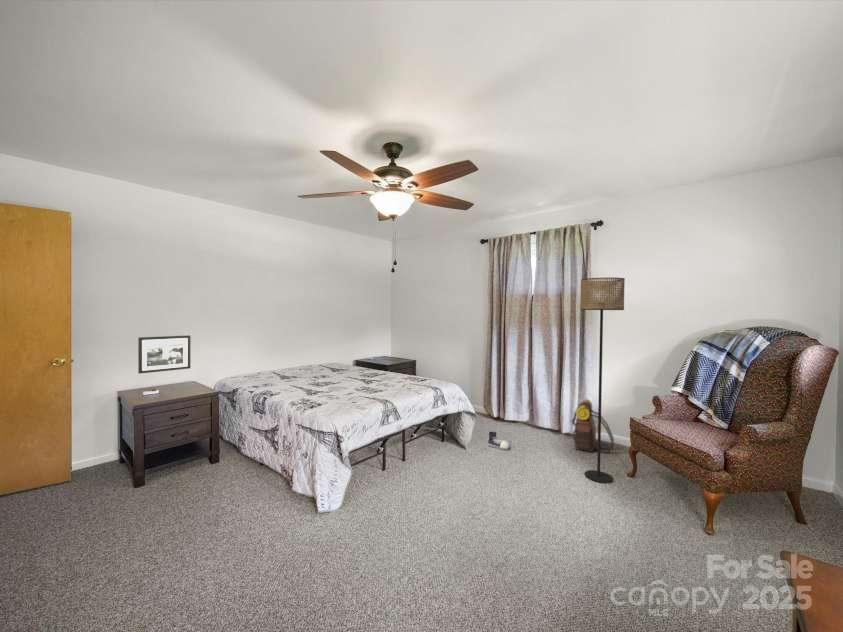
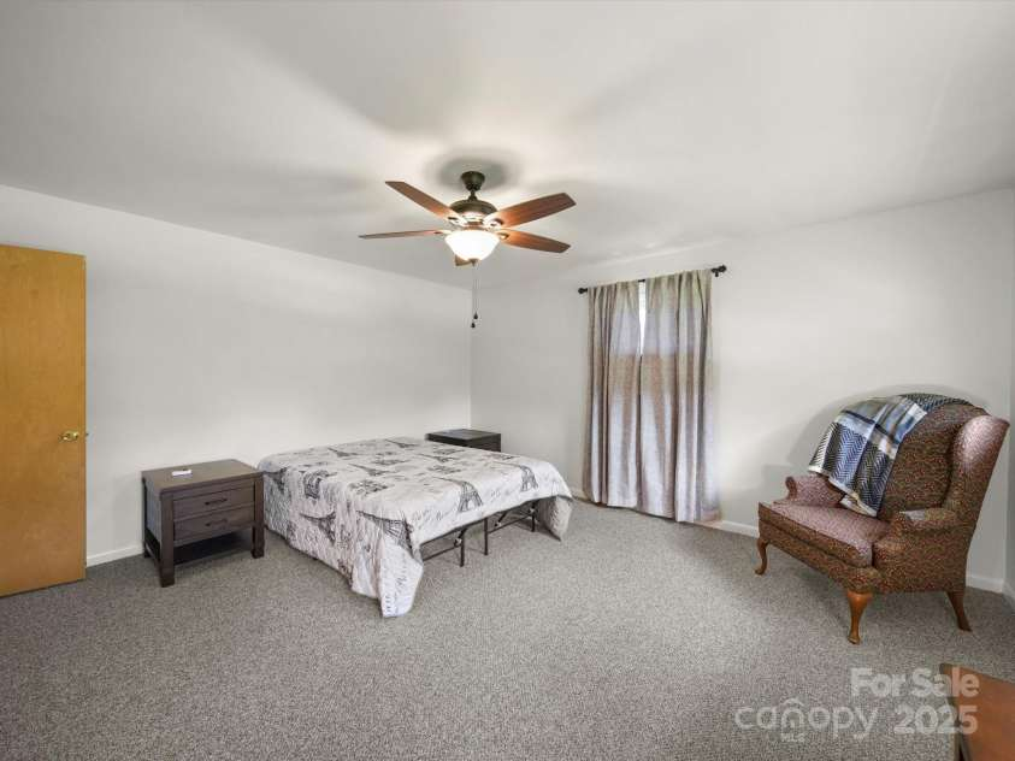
- shoe (498, 440)
- floor lamp (600, 378)
- picture frame (165, 353)
- backpack (591, 425)
